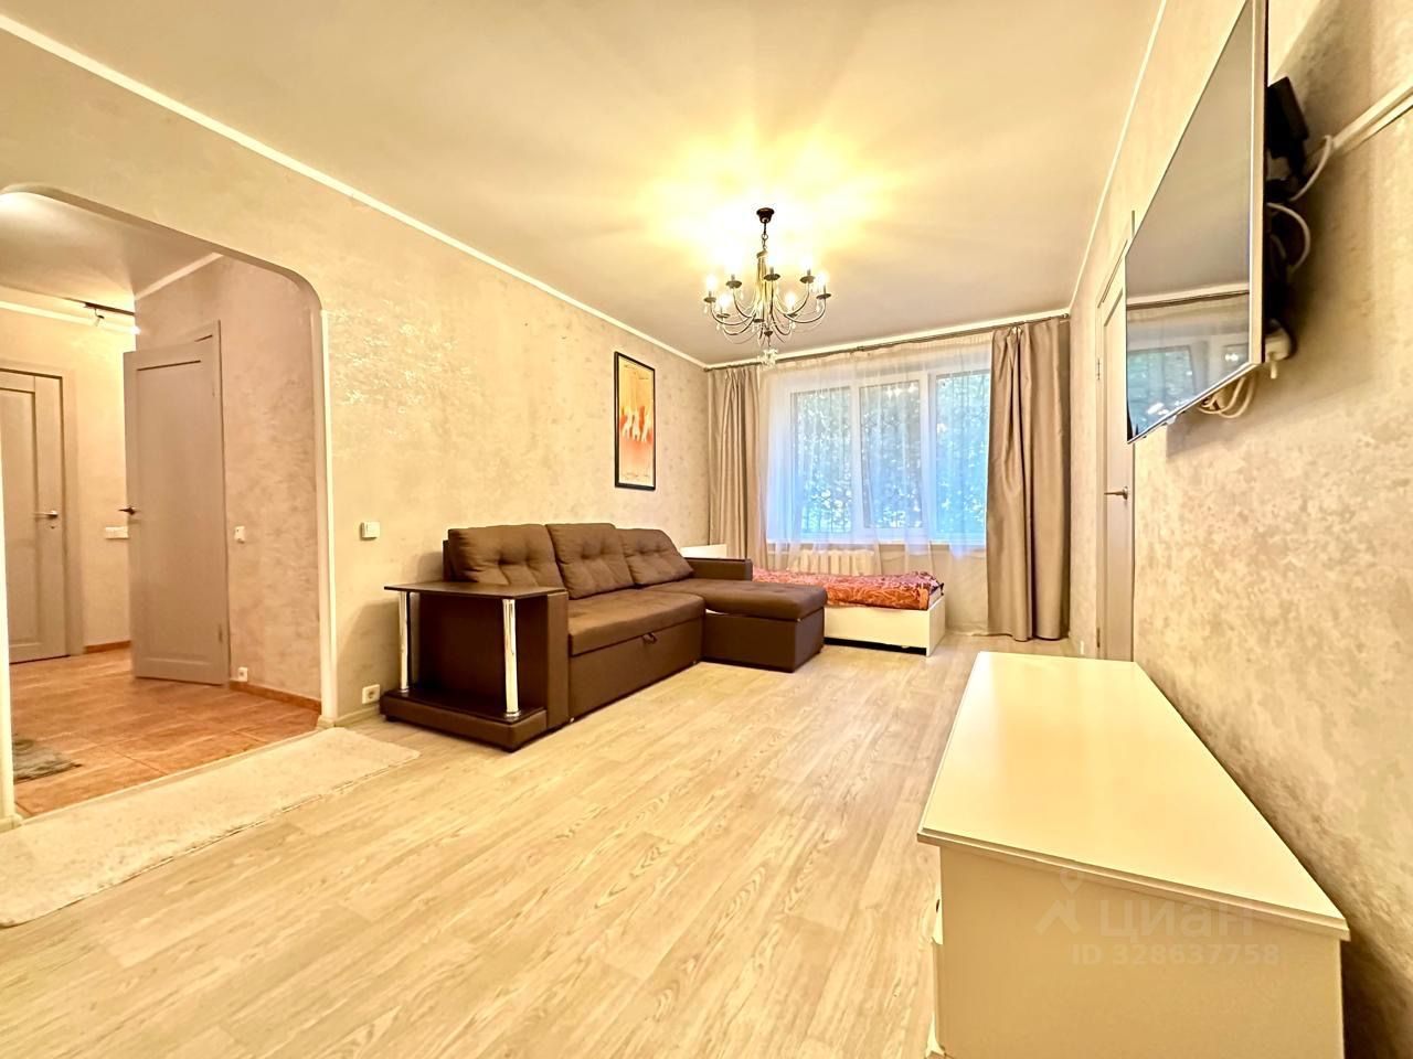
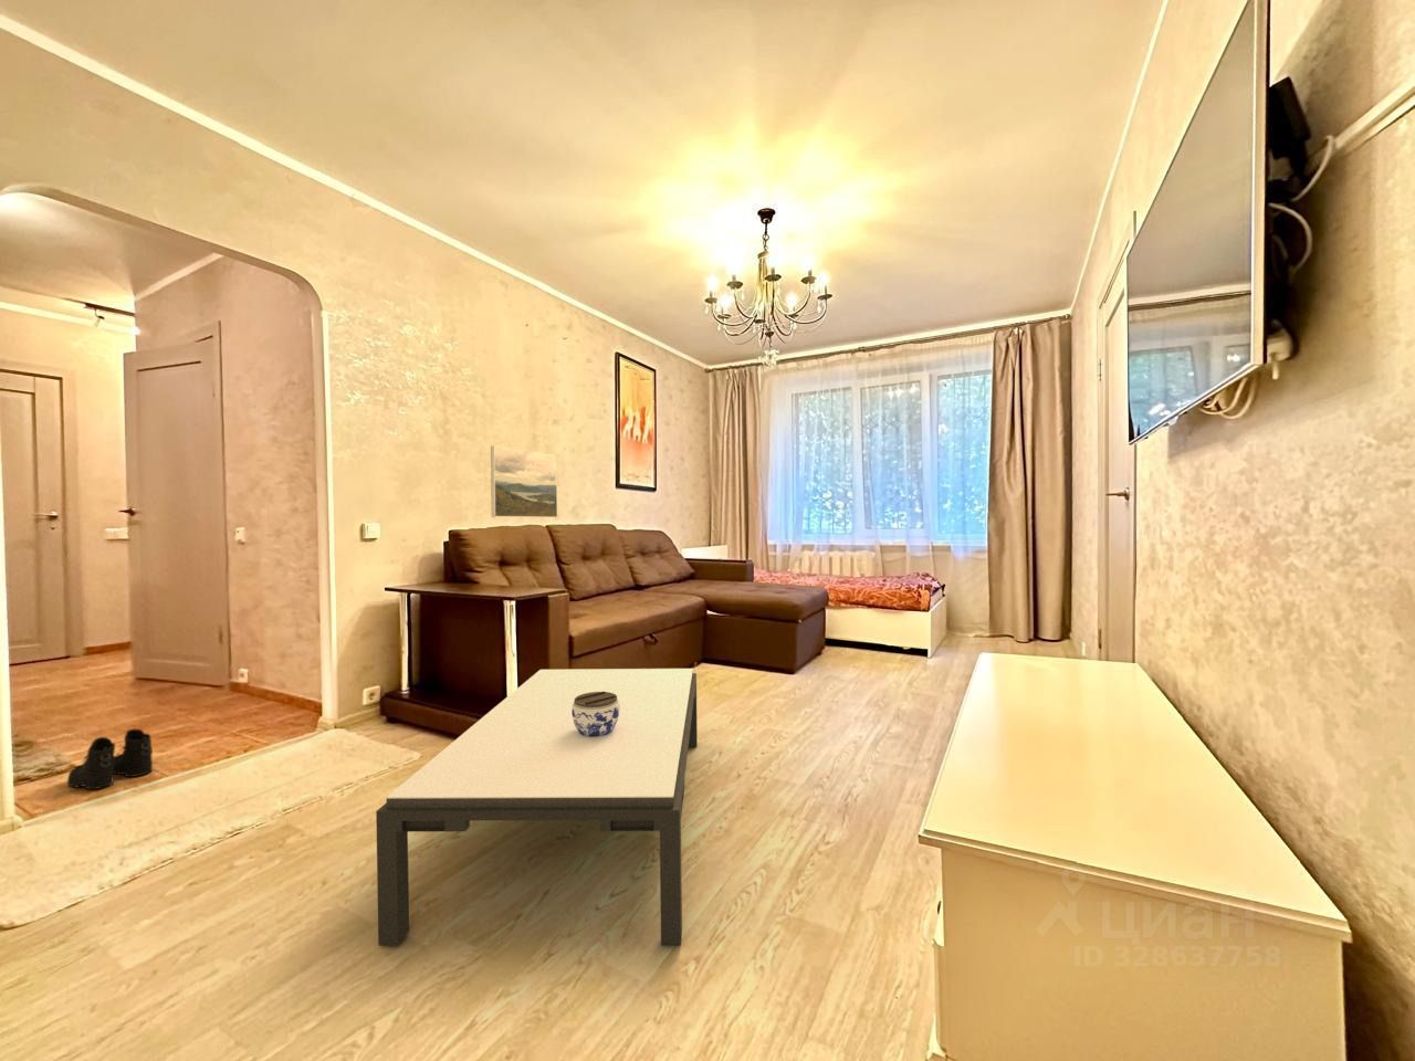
+ jar (596, 713)
+ boots (111, 755)
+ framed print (526, 484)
+ coffee table (586, 762)
